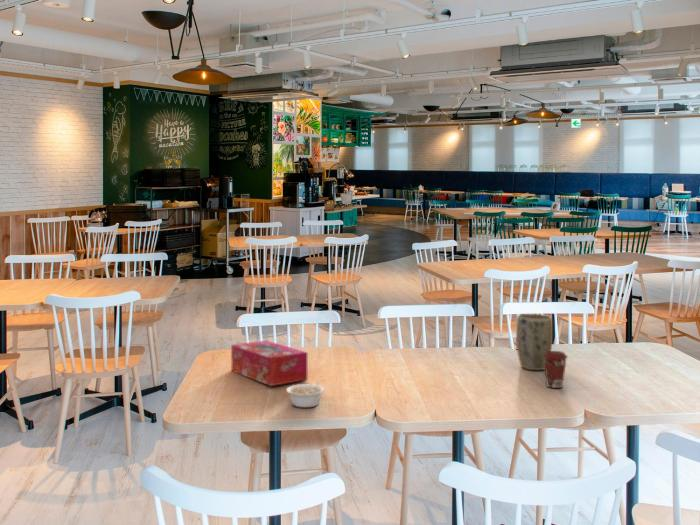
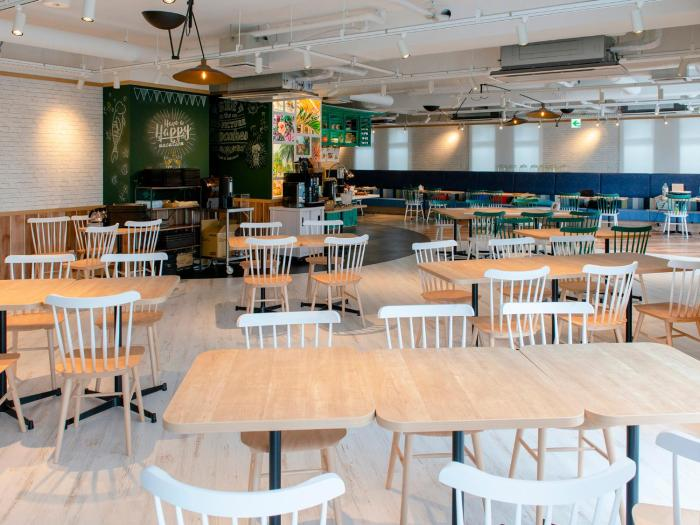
- tissue box (268, 361)
- legume (305, 394)
- plant pot (534, 341)
- coffee cup (554, 369)
